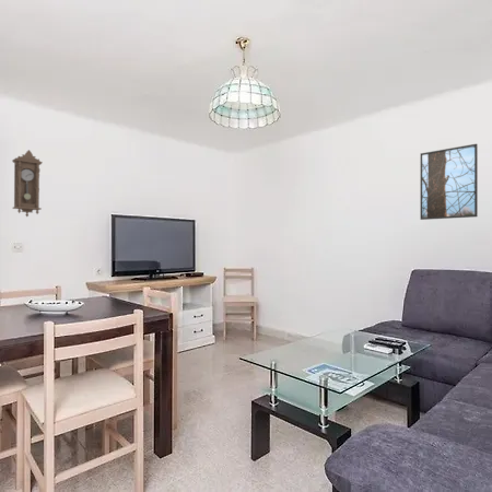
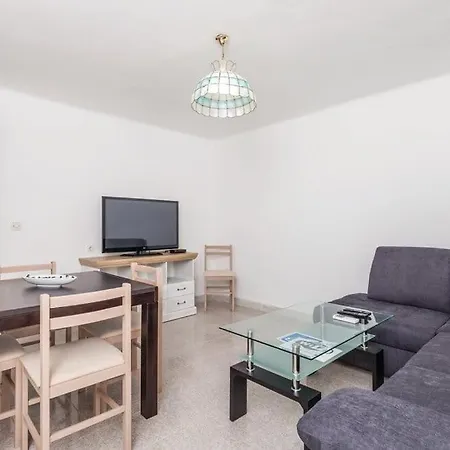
- pendulum clock (26, 184)
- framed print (447, 183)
